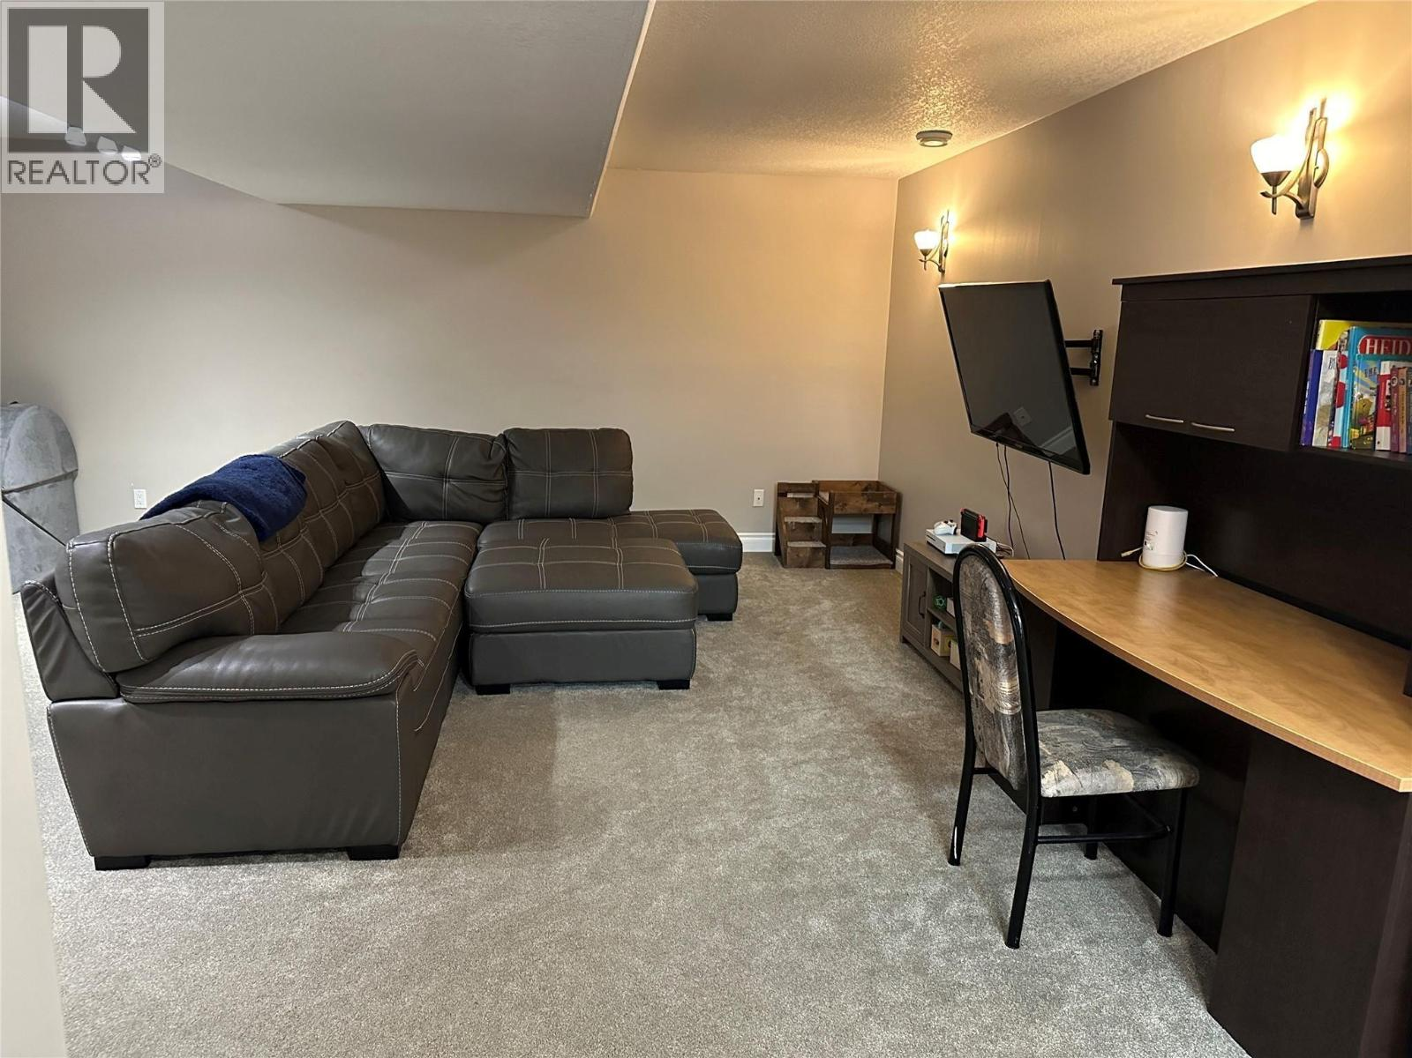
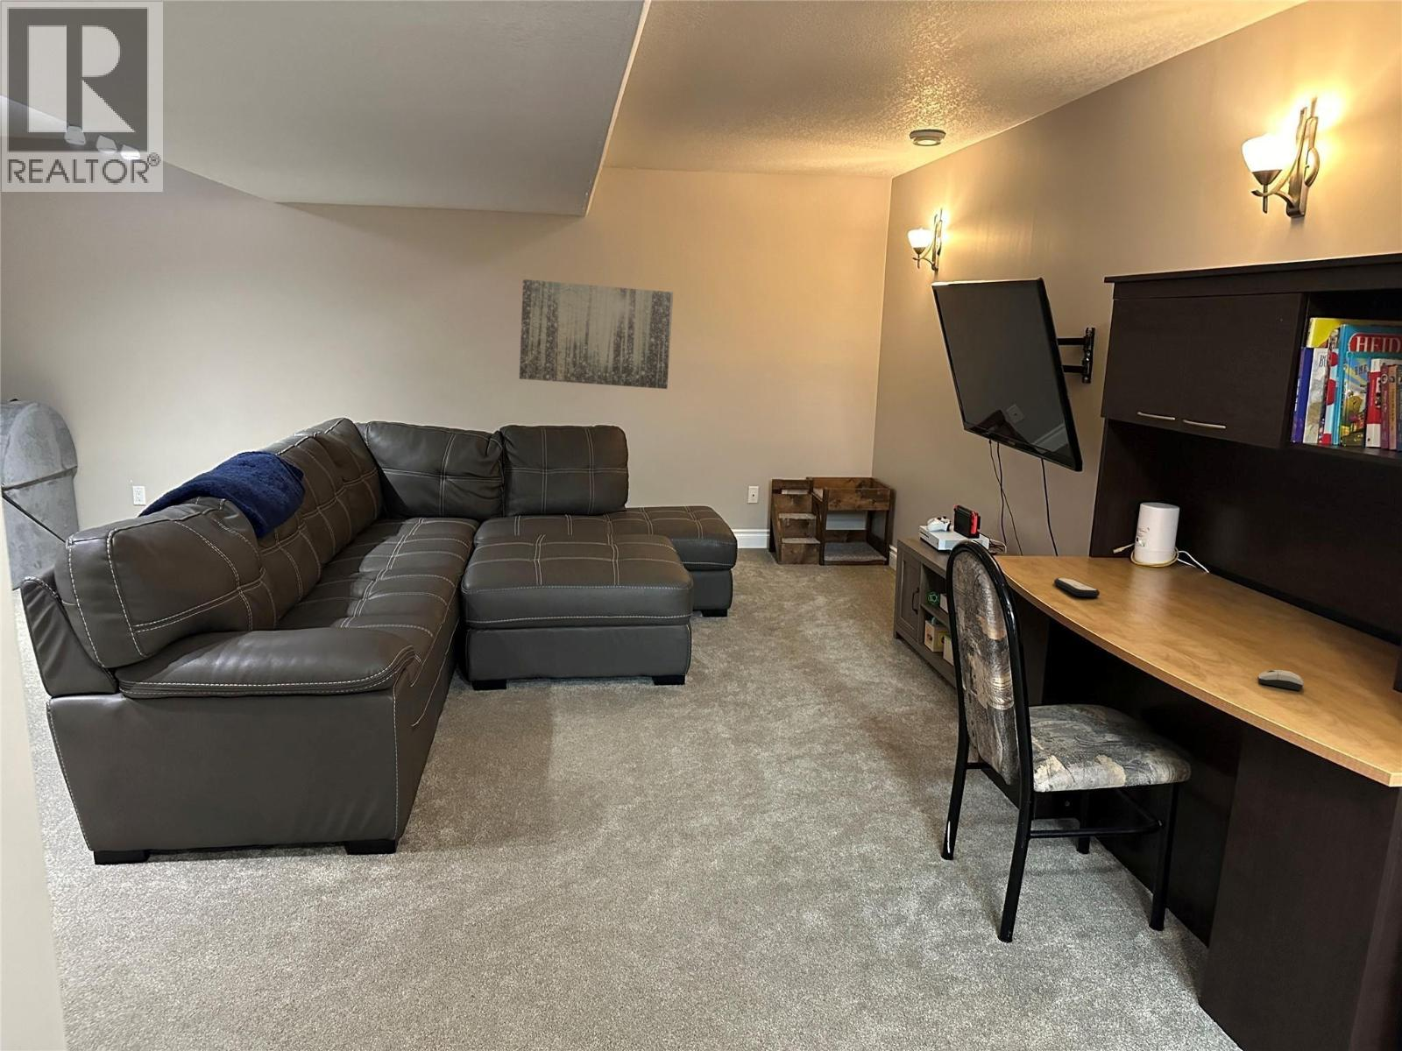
+ computer mouse (1281, 677)
+ wall art (596, 335)
+ remote control (1075, 587)
